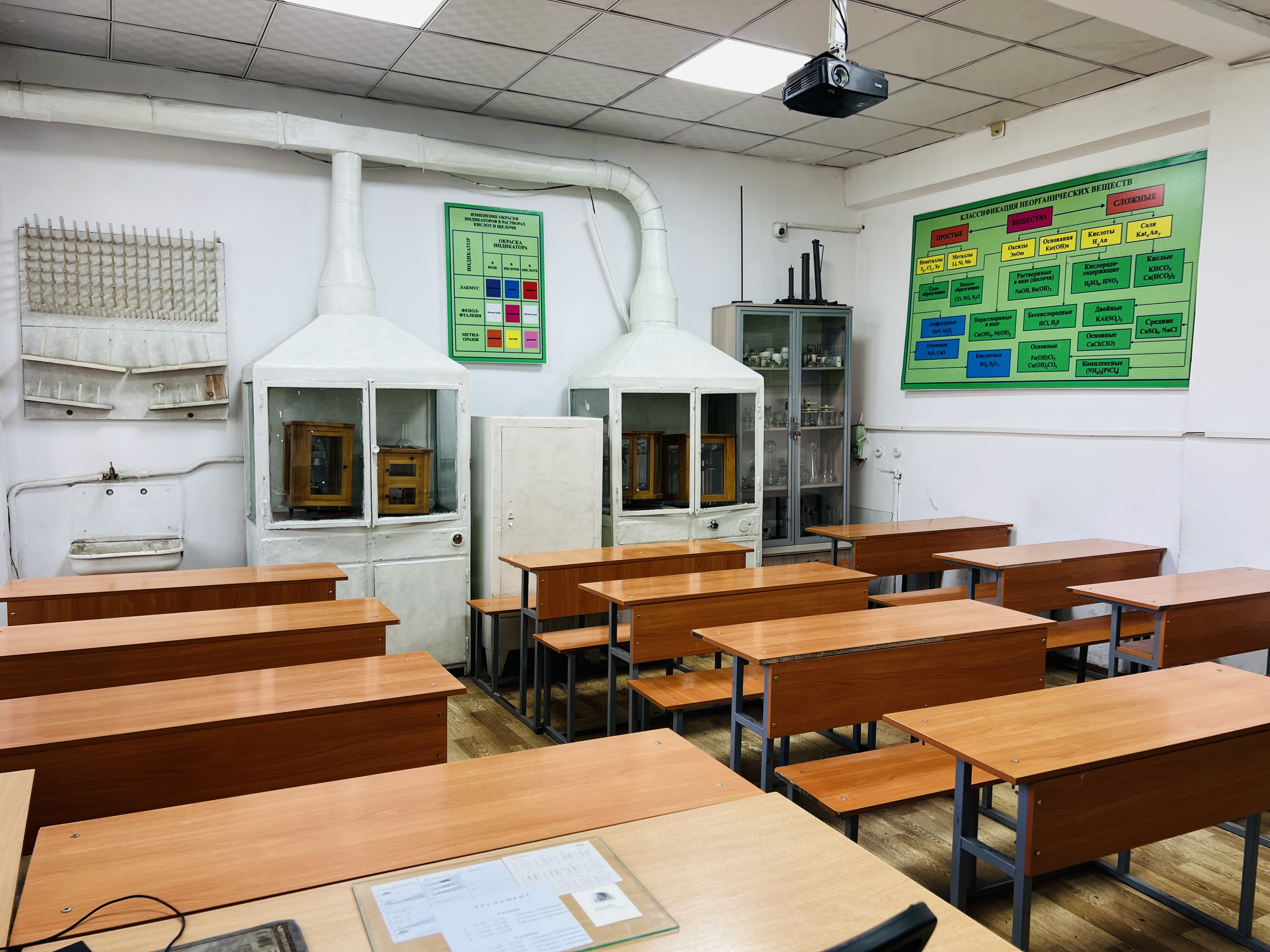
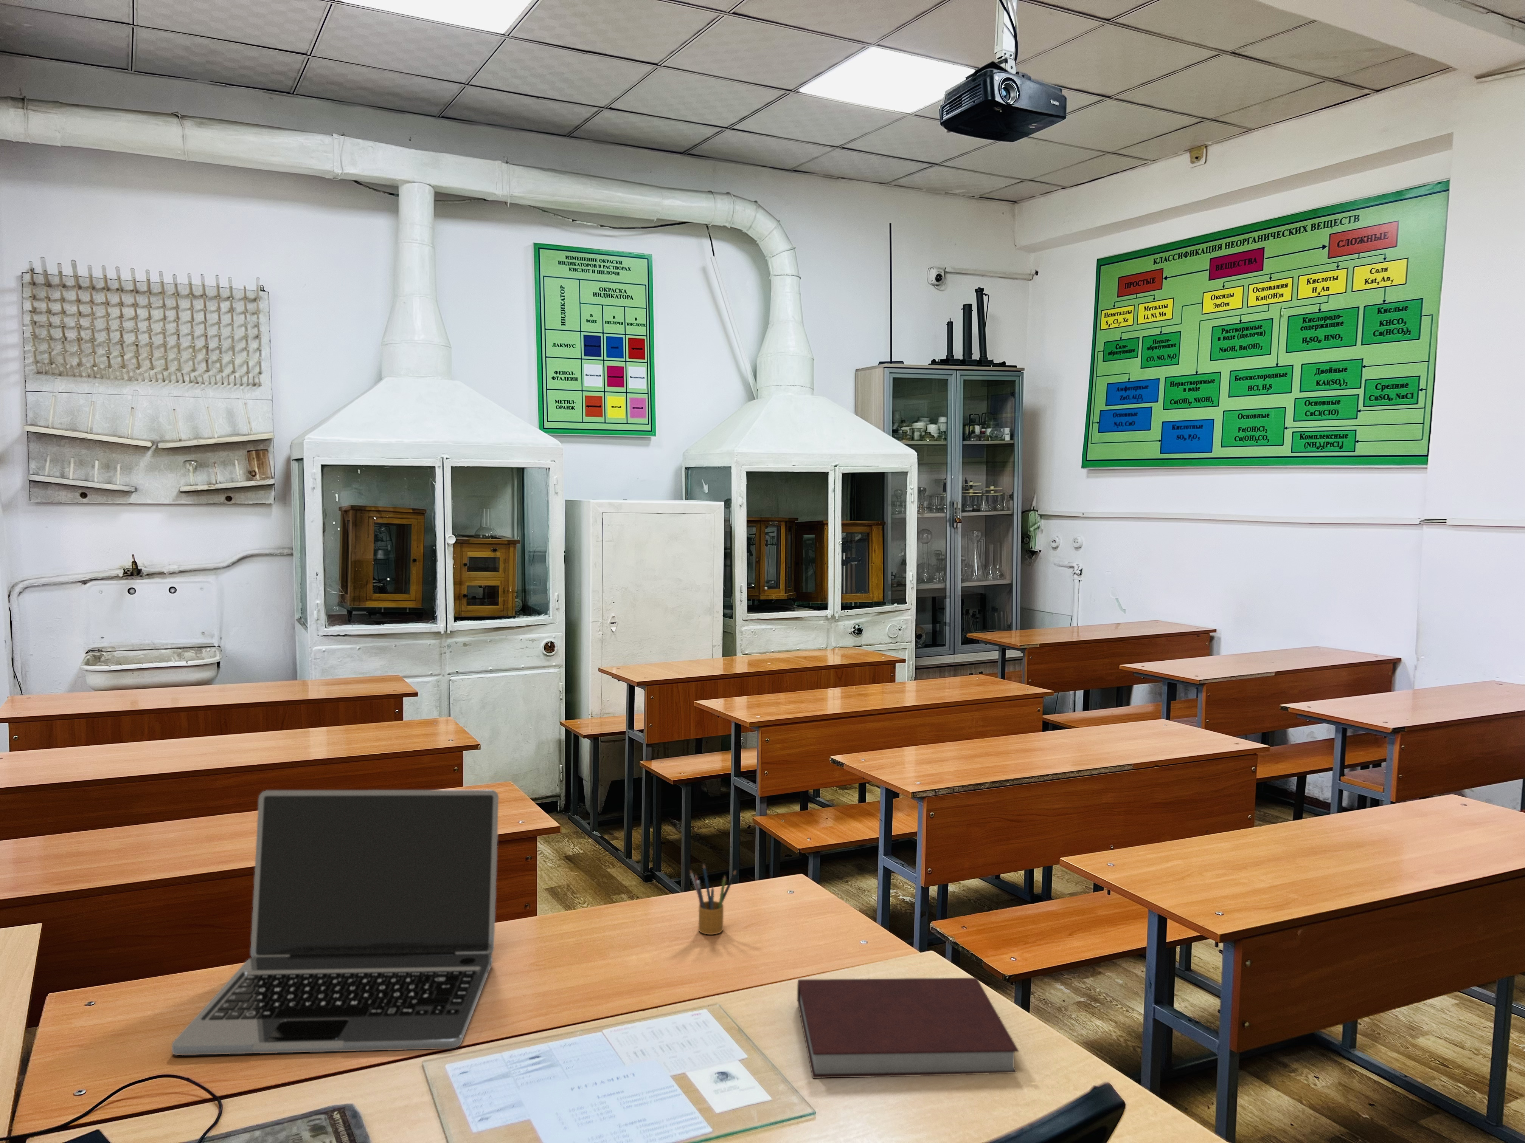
+ pencil box (712, 899)
+ notebook (901, 1024)
+ laptop (351, 909)
